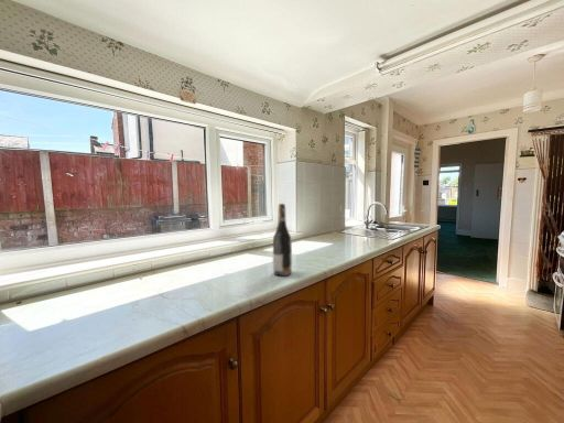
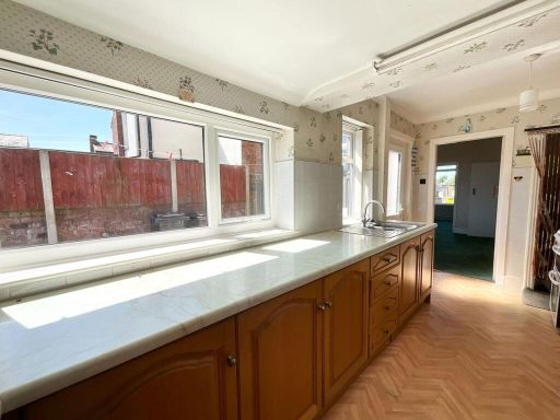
- wine bottle (282, 238)
